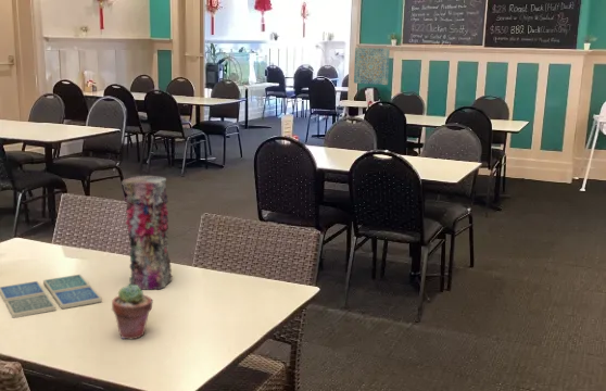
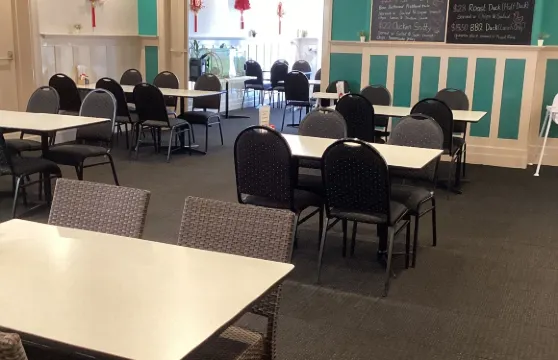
- potted succulent (131, 310)
- vase (148, 231)
- wall art (371, 65)
- drink coaster (47, 294)
